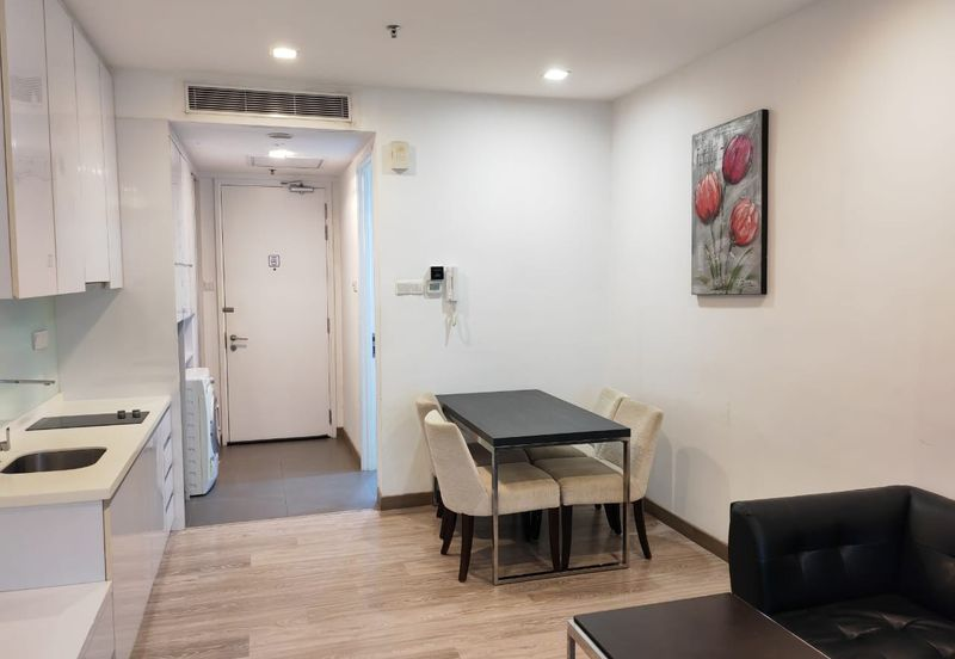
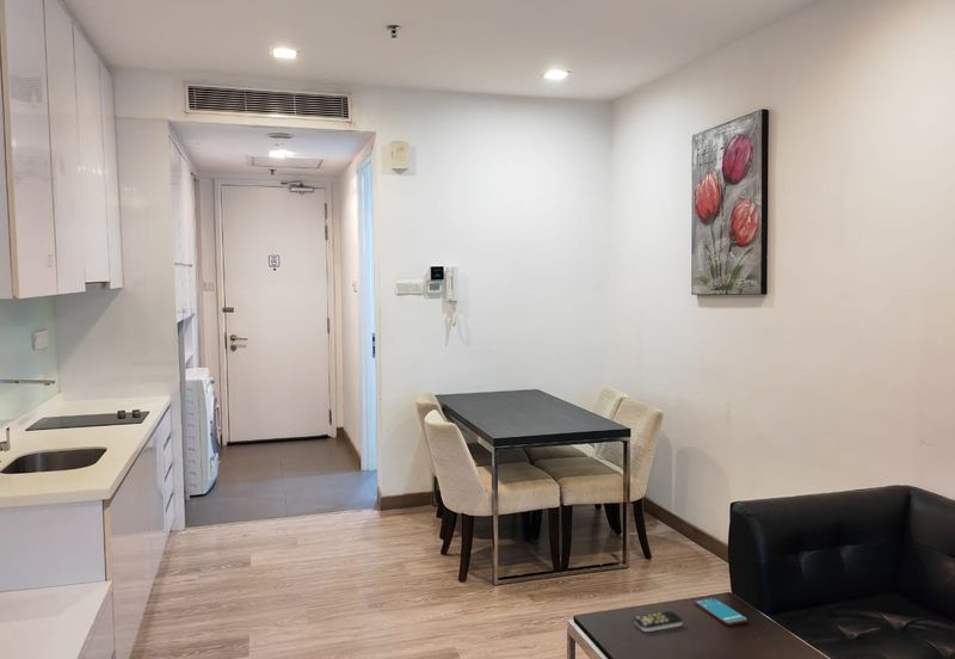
+ remote control (658, 621)
+ smartphone (720, 610)
